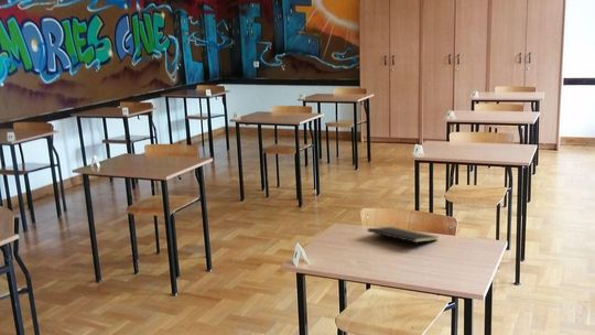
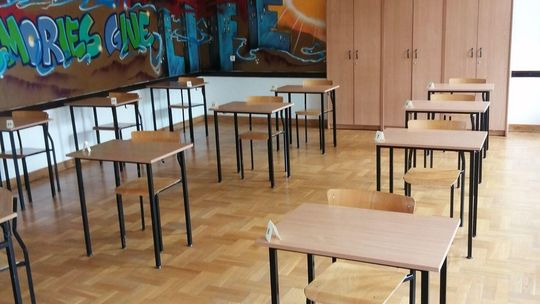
- notepad (402, 234)
